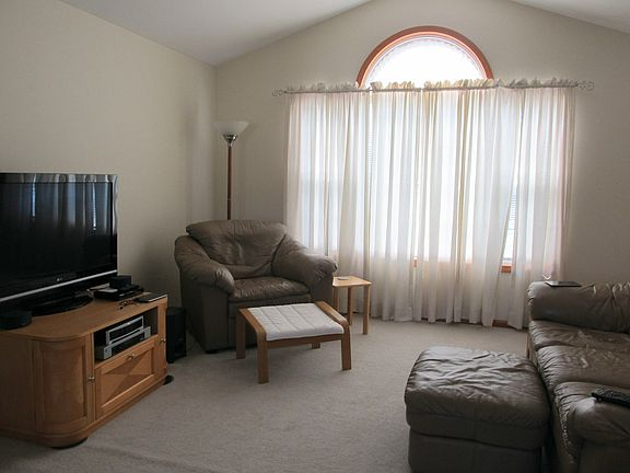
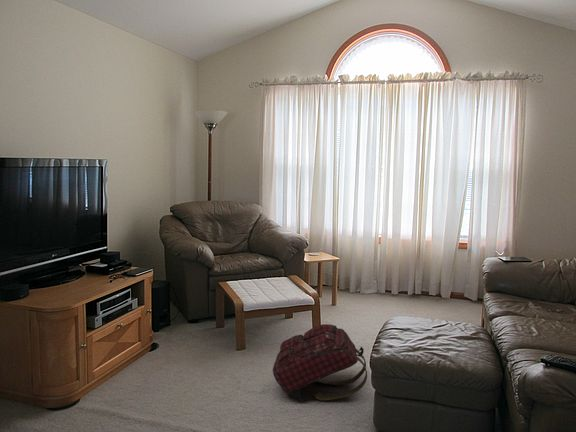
+ backpack (320, 359)
